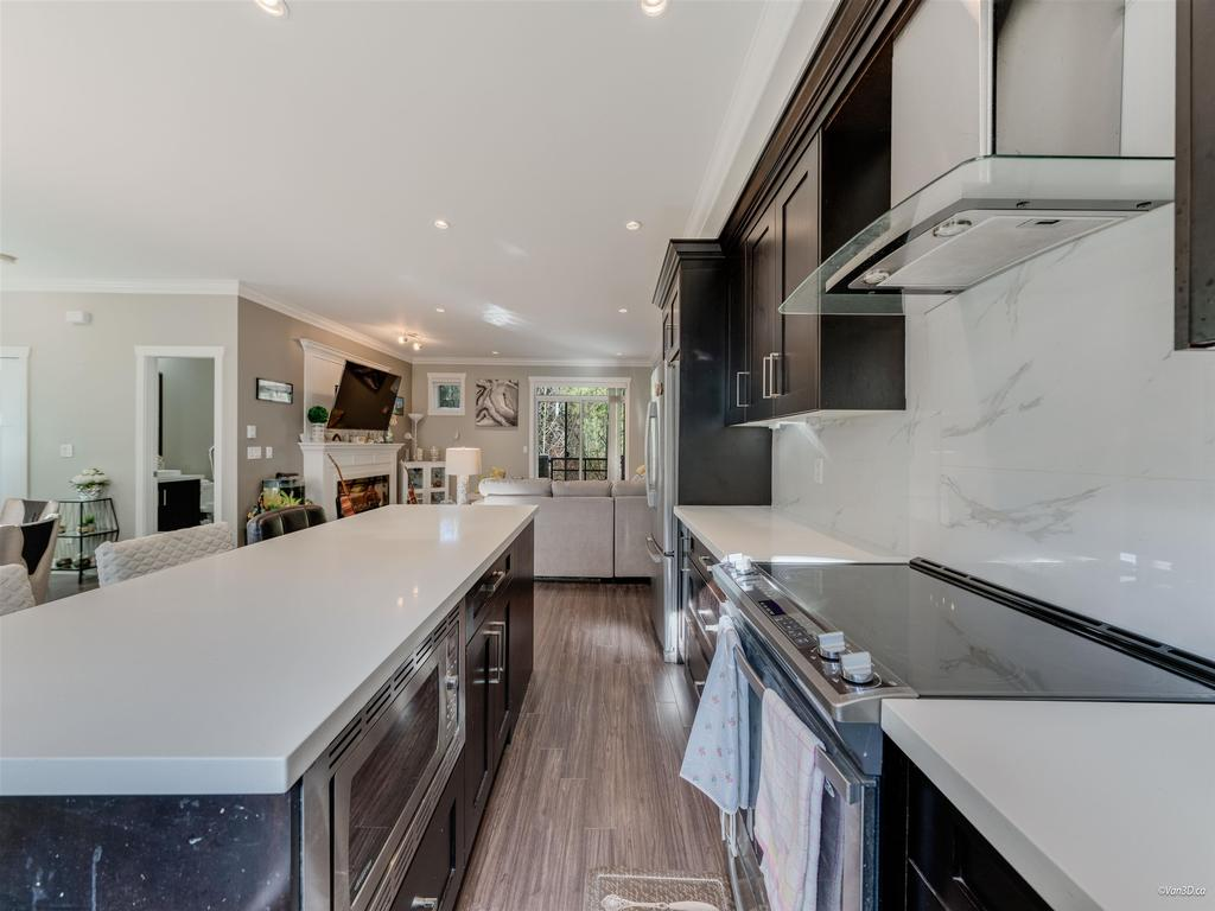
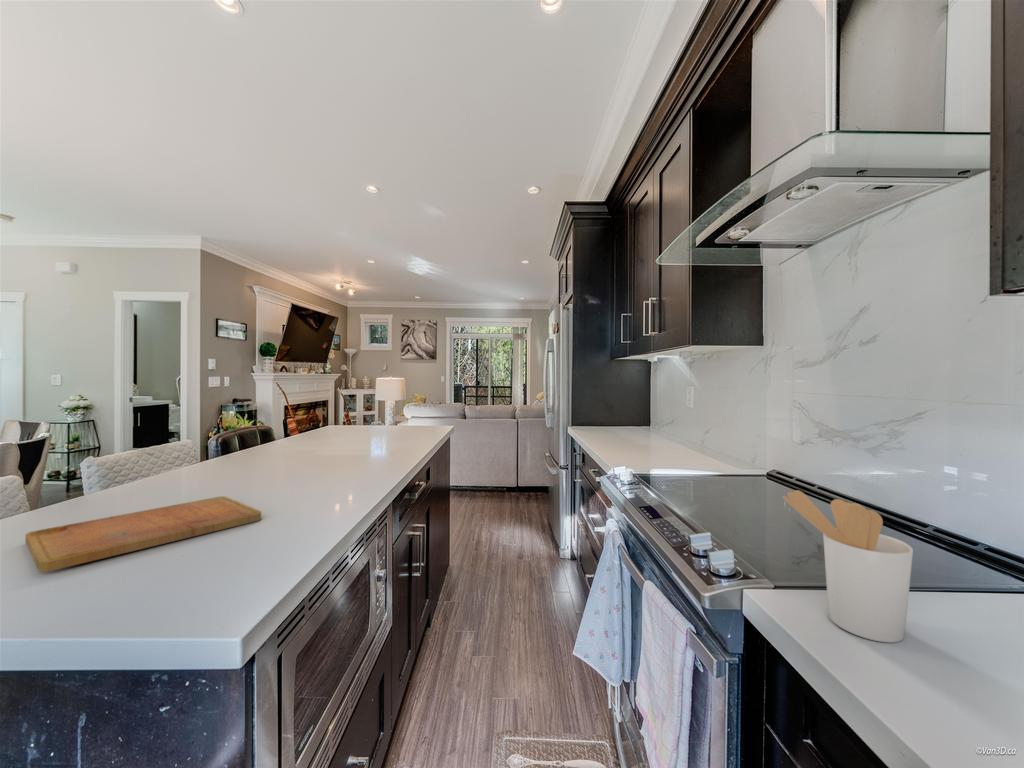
+ cutting board (153, 525)
+ utensil holder (842, 556)
